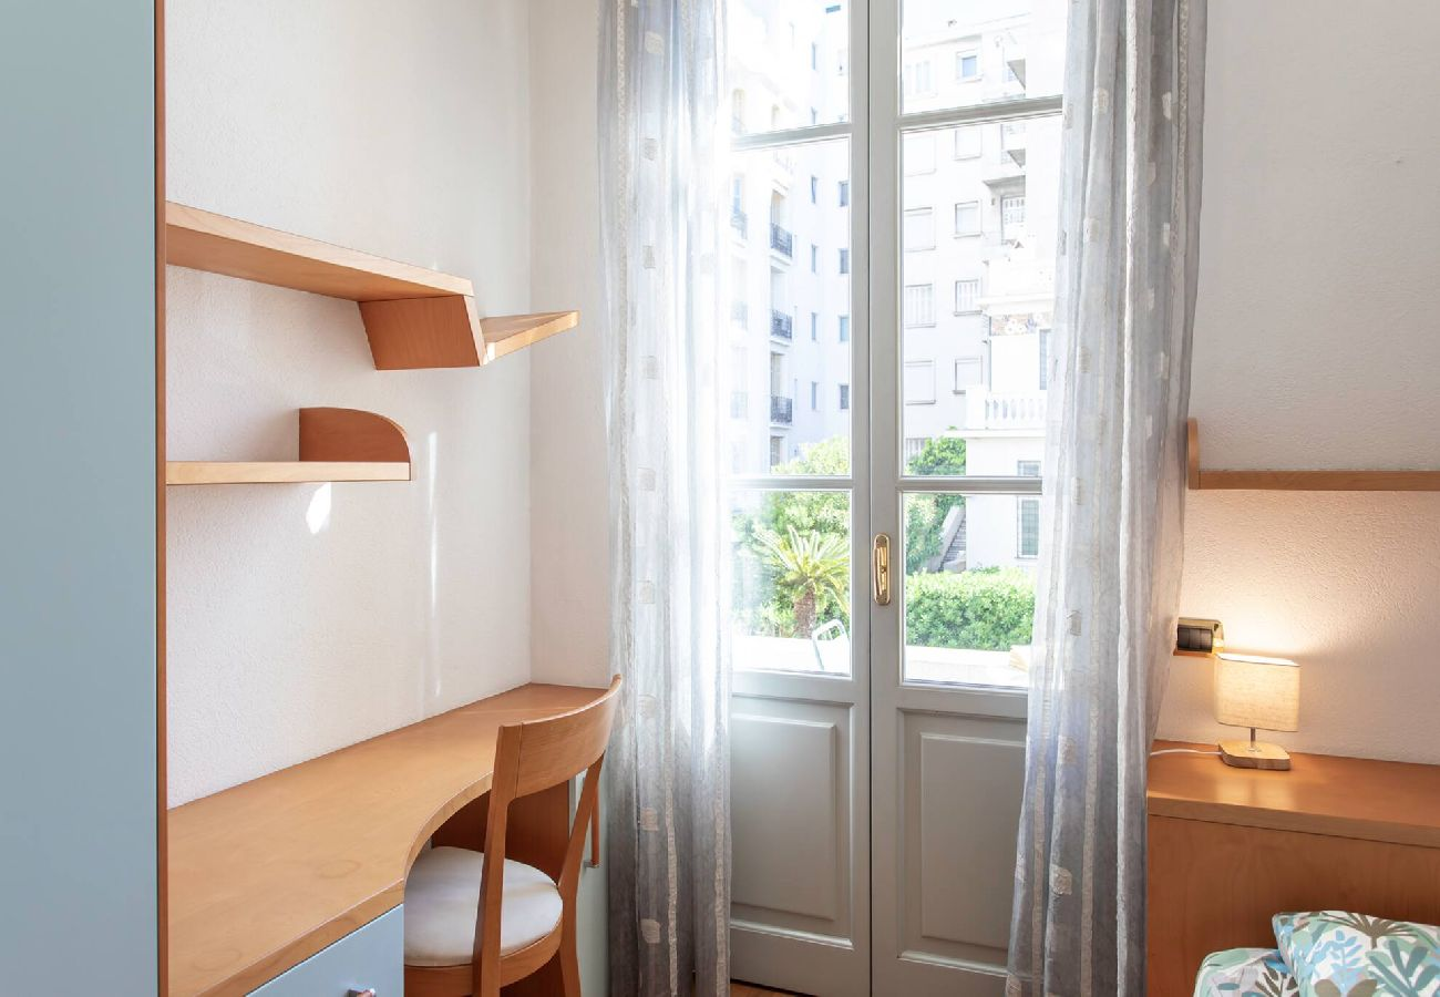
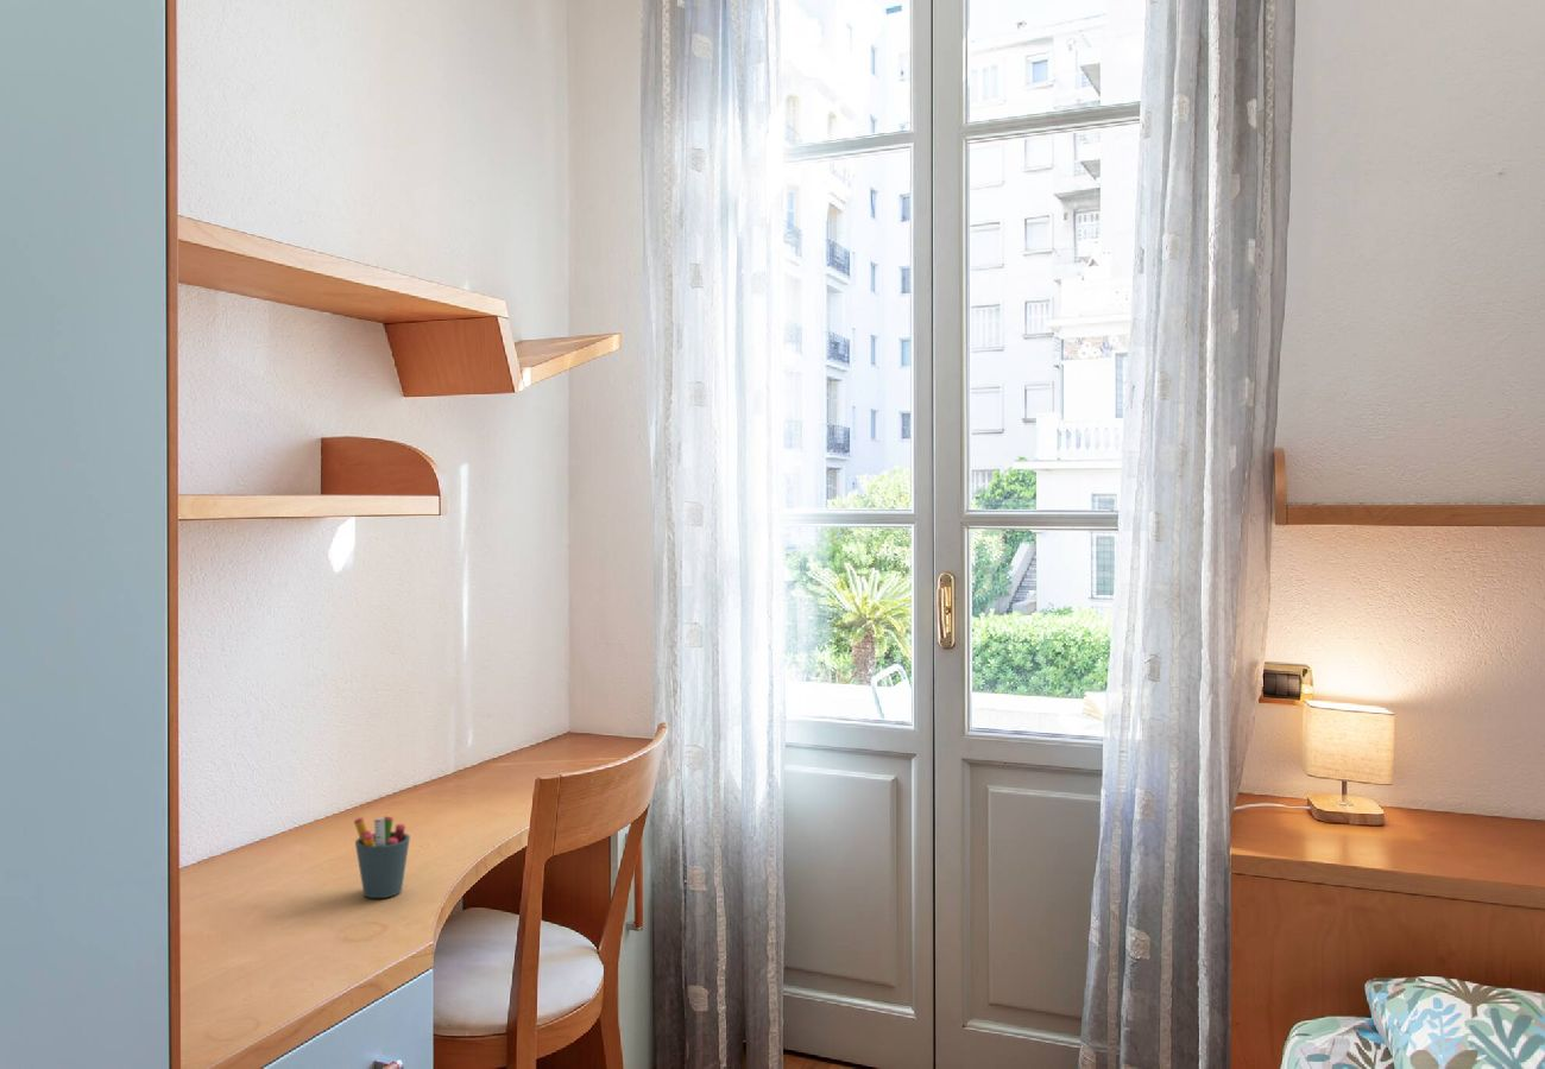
+ pen holder (381, 850)
